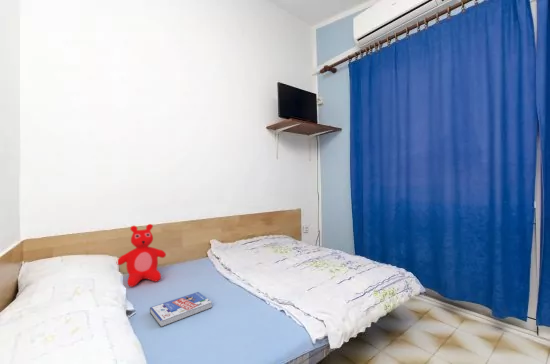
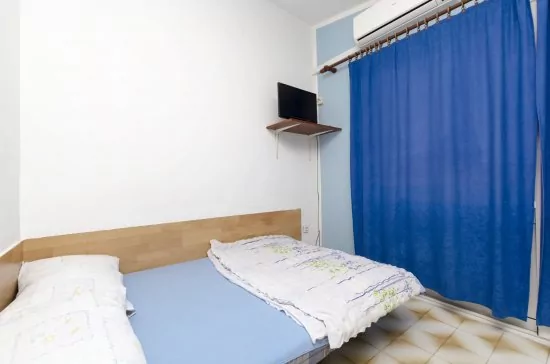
- teddy bear (143, 252)
- book (181, 307)
